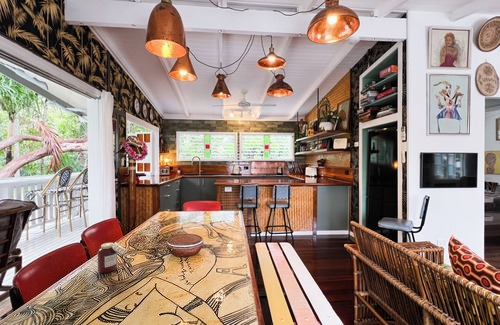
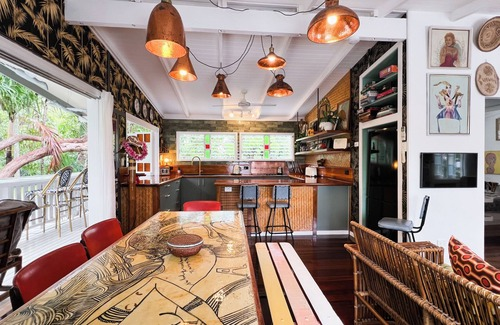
- jar (111, 256)
